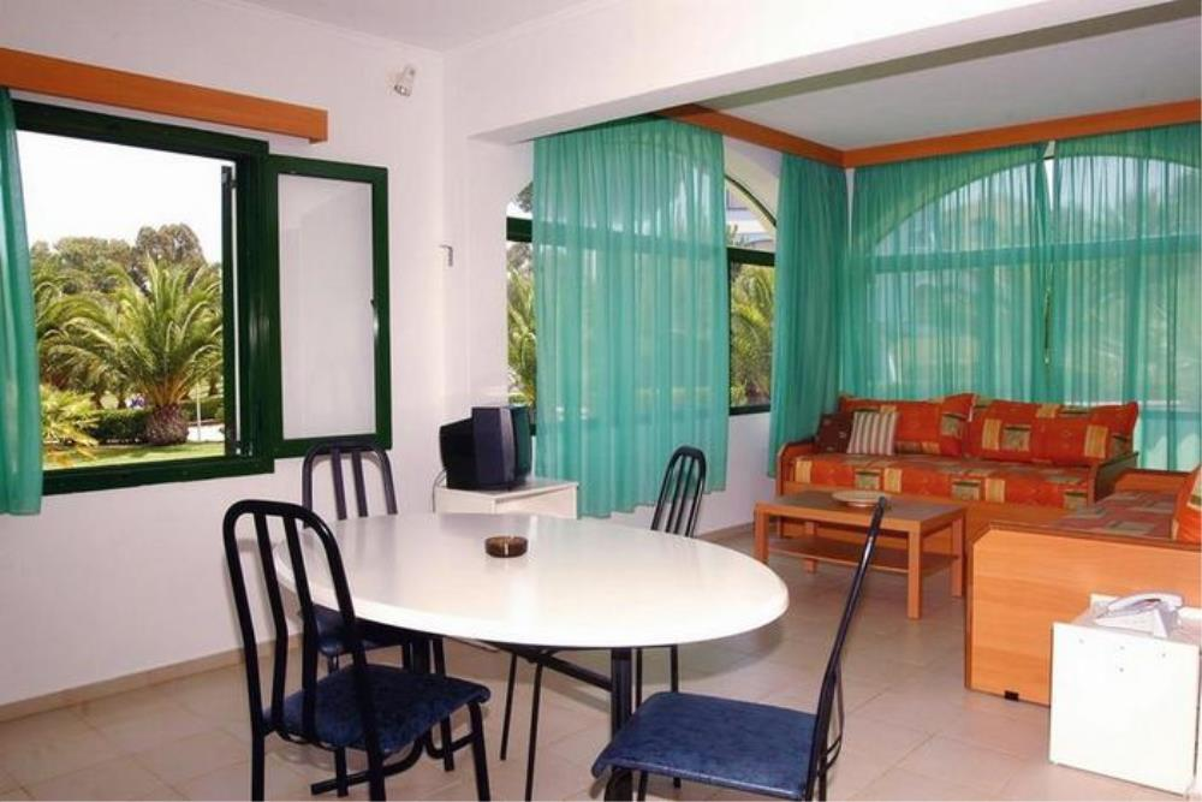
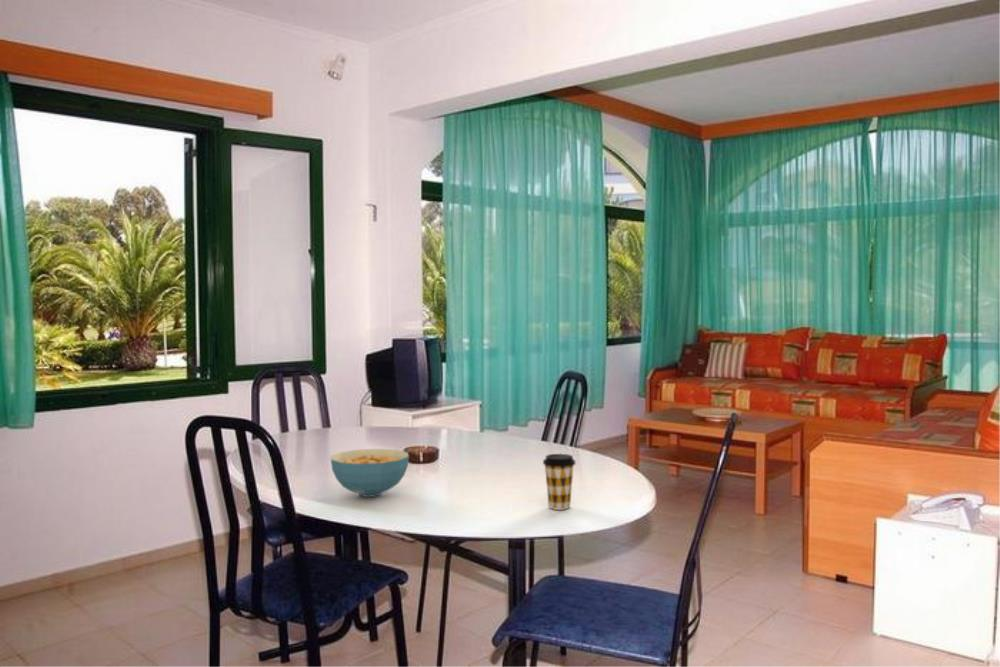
+ cereal bowl (370, 474)
+ coffee cup (559, 481)
